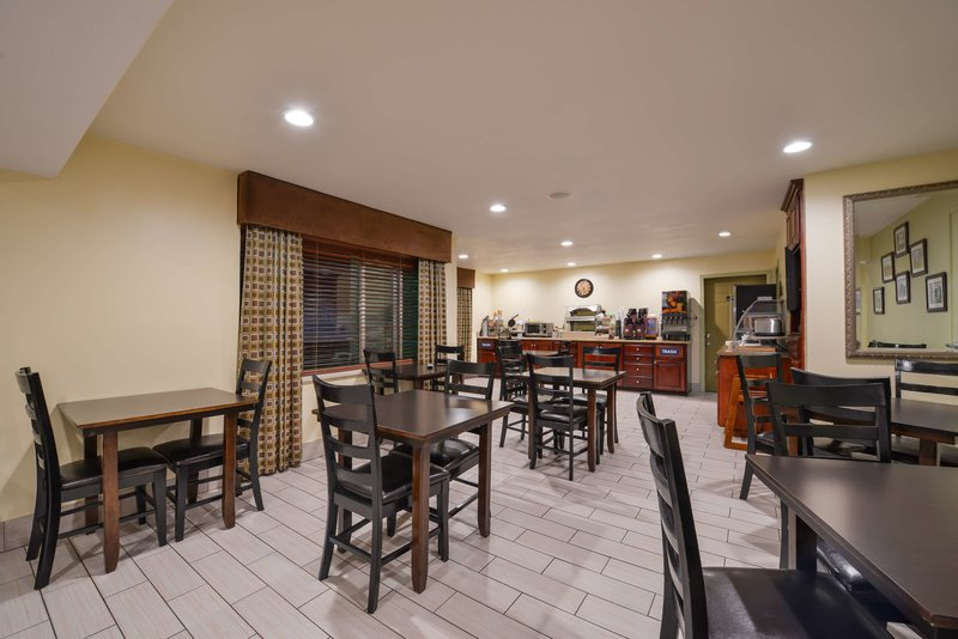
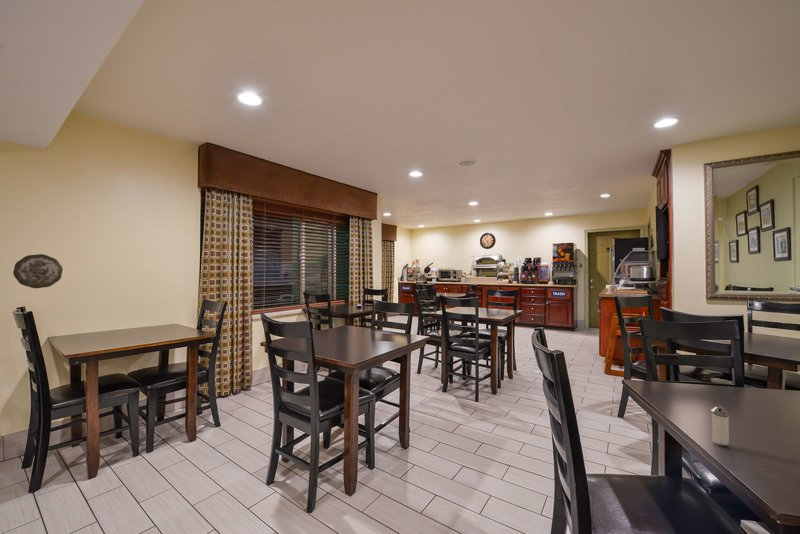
+ shaker (720, 425)
+ decorative plate (39, 271)
